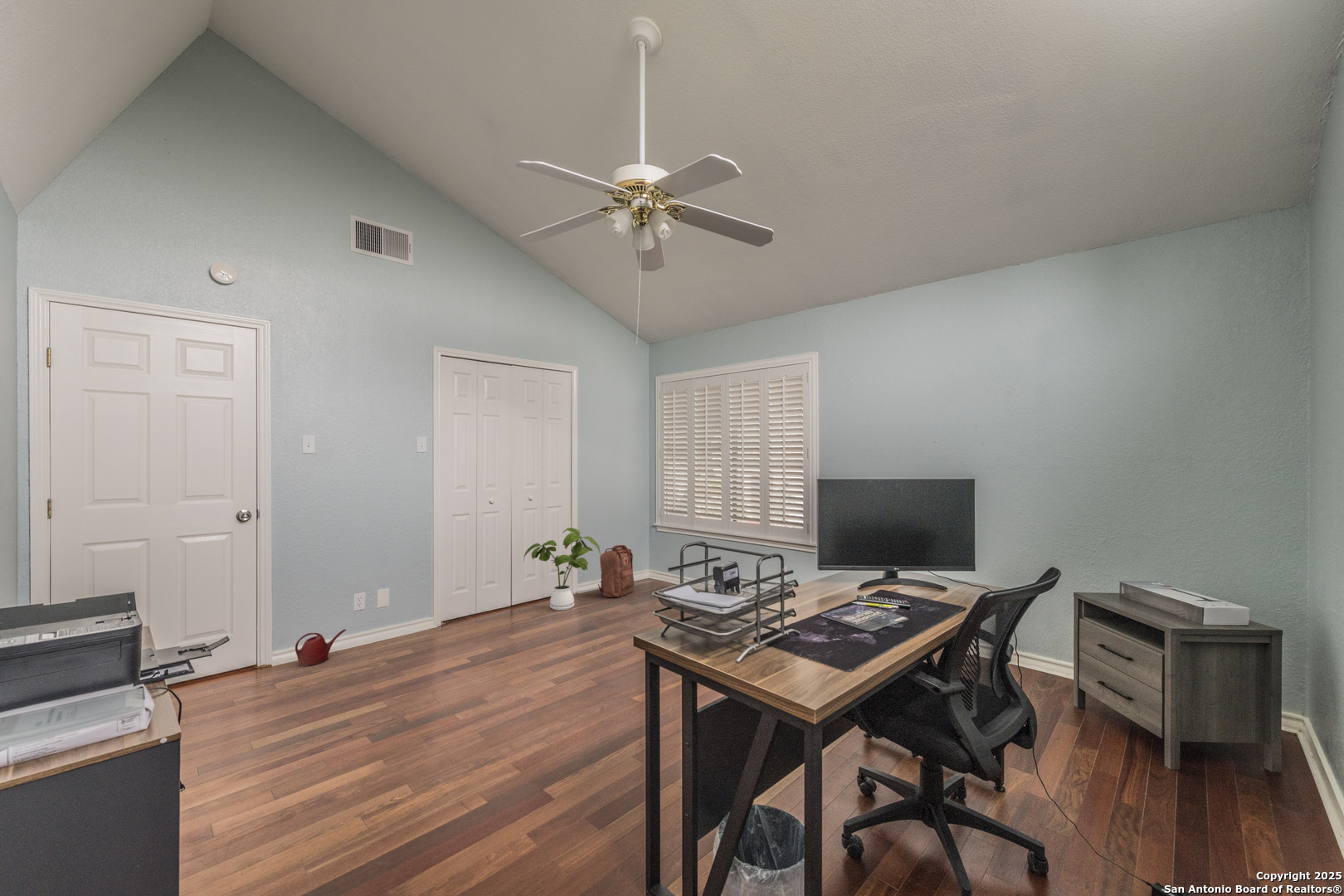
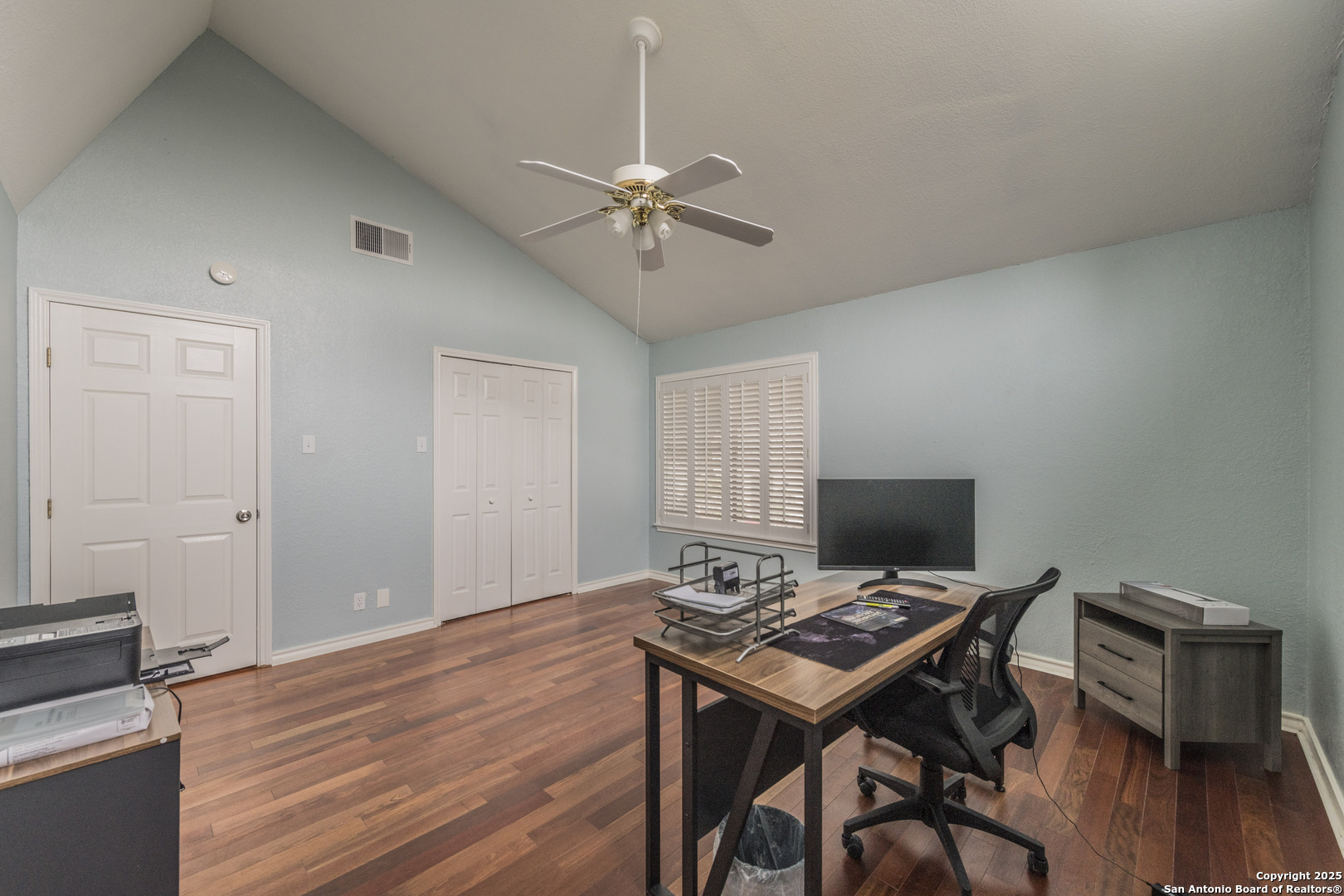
- backpack (616, 569)
- watering can (321, 645)
- house plant (571, 567)
